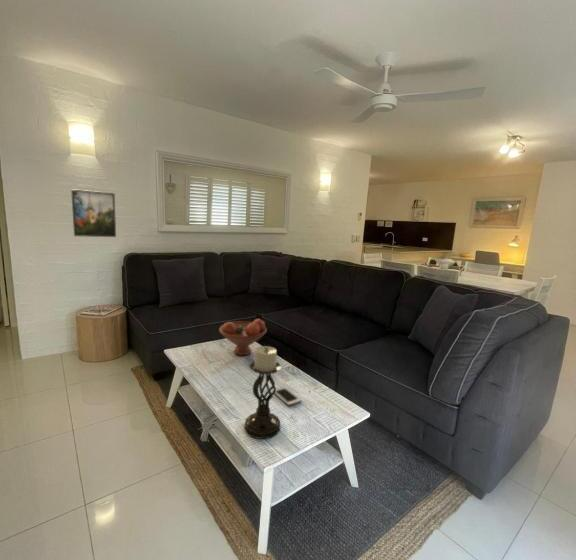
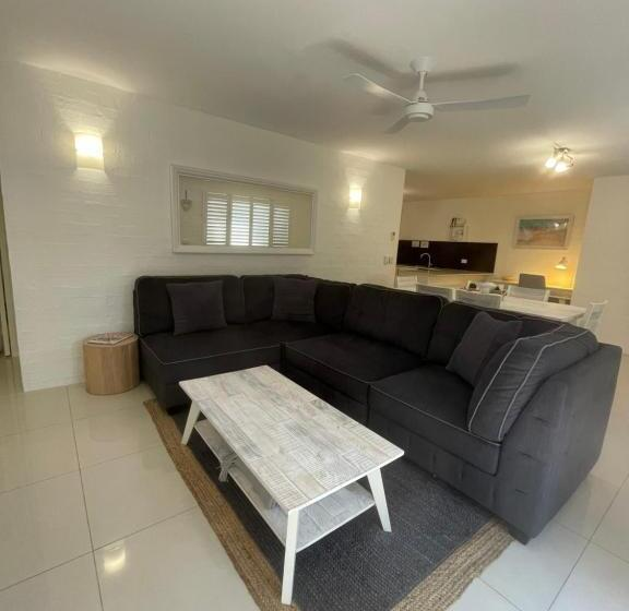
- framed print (94, 214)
- candle holder (264, 387)
- fruit bowl (243, 335)
- cell phone (286, 395)
